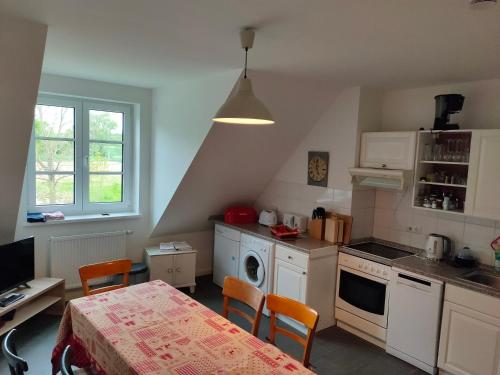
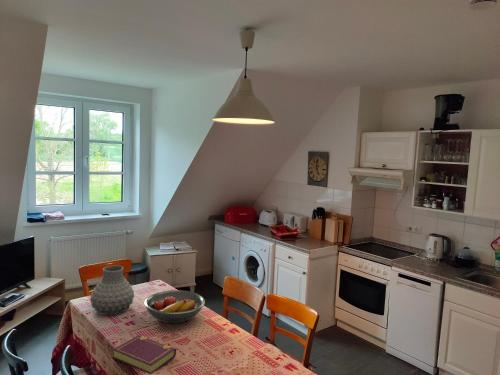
+ fruit bowl (174, 306)
+ book (144, 352)
+ vase (112, 288)
